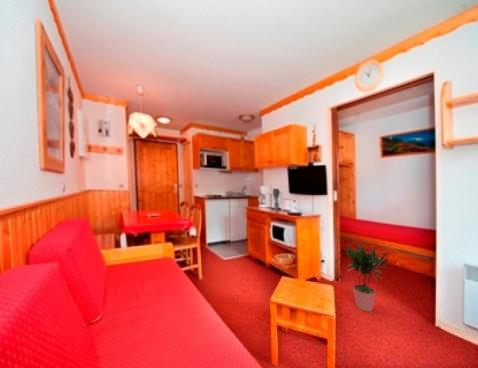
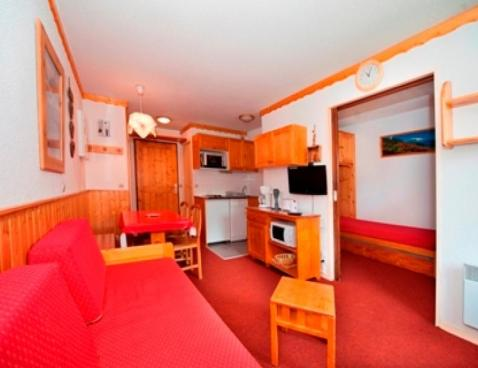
- potted plant (369, 275)
